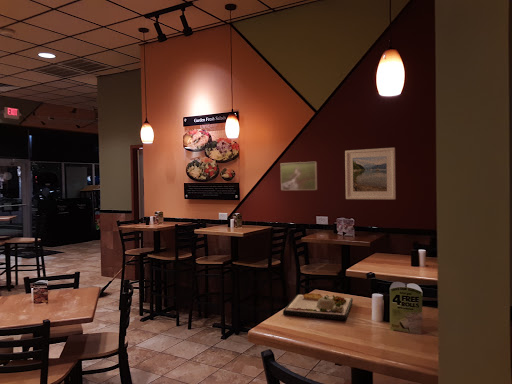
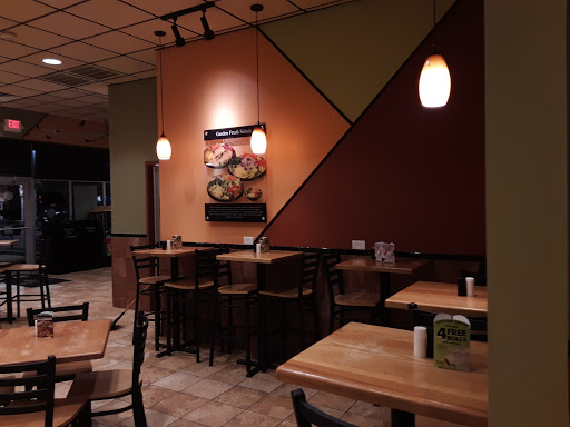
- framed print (369, 174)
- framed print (298, 176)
- dinner plate (319, 301)
